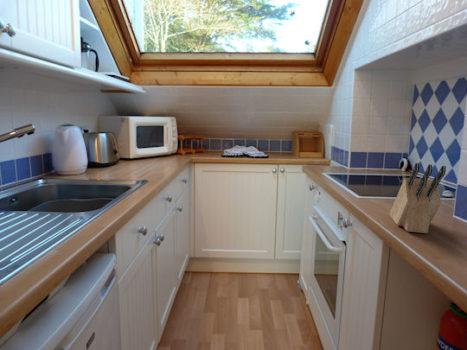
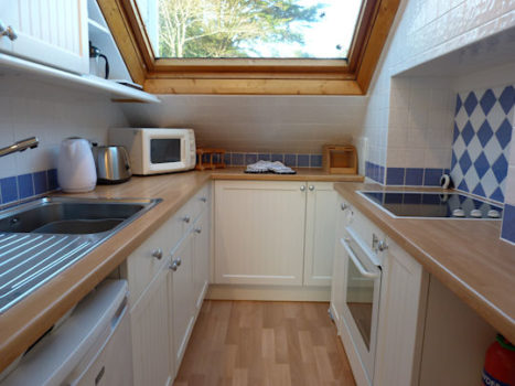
- knife block (416, 194)
